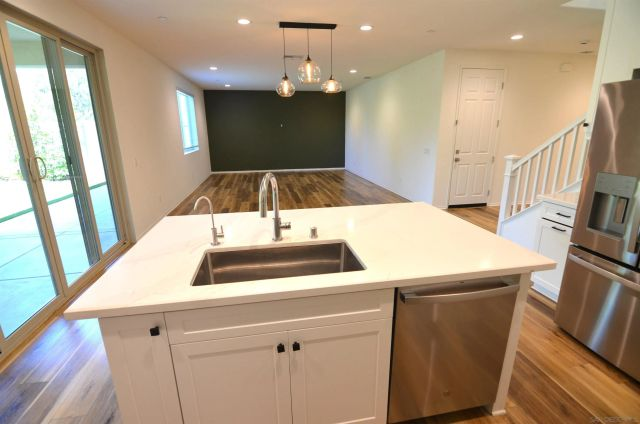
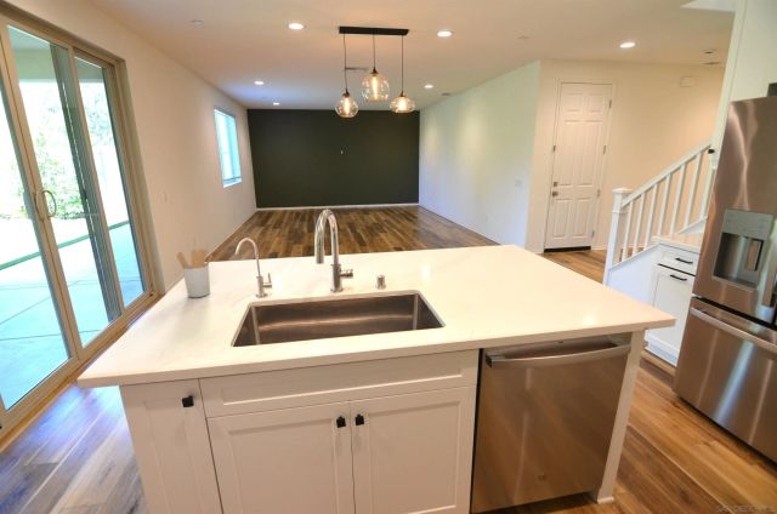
+ utensil holder (198, 272)
